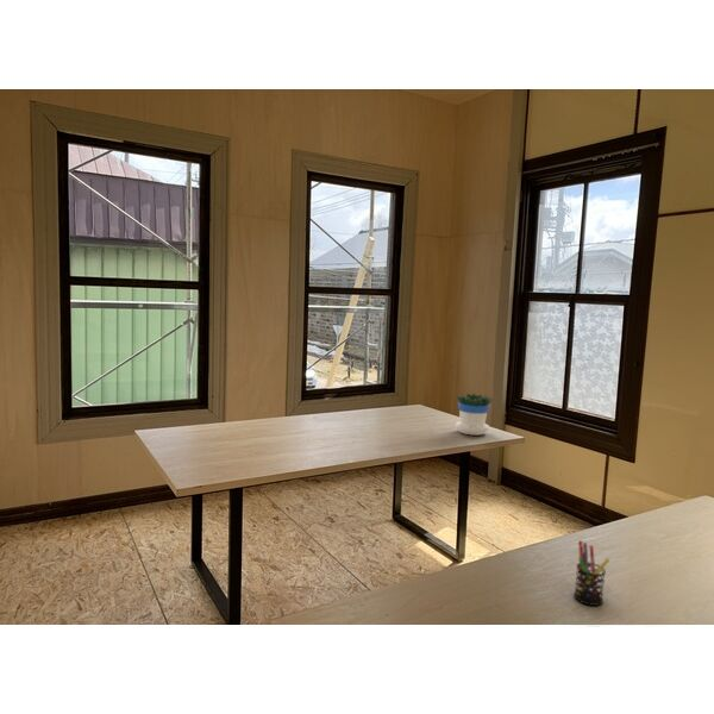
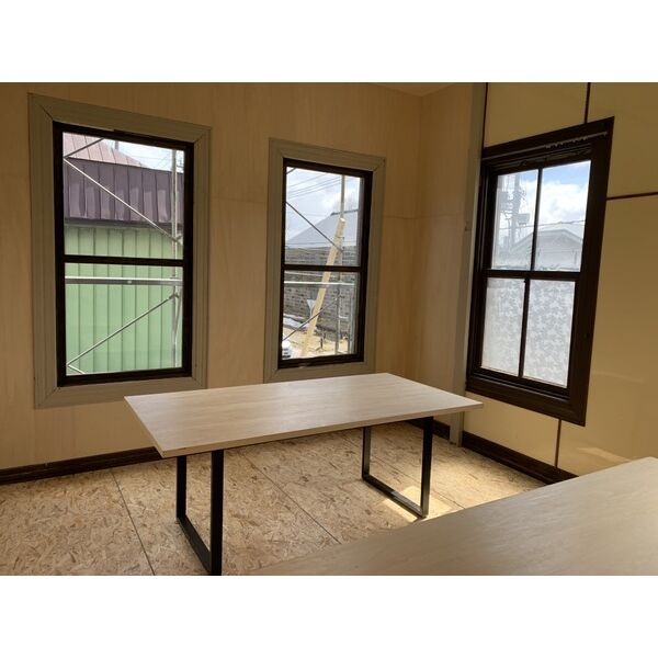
- pen holder (587, 572)
- flowerpot (472, 414)
